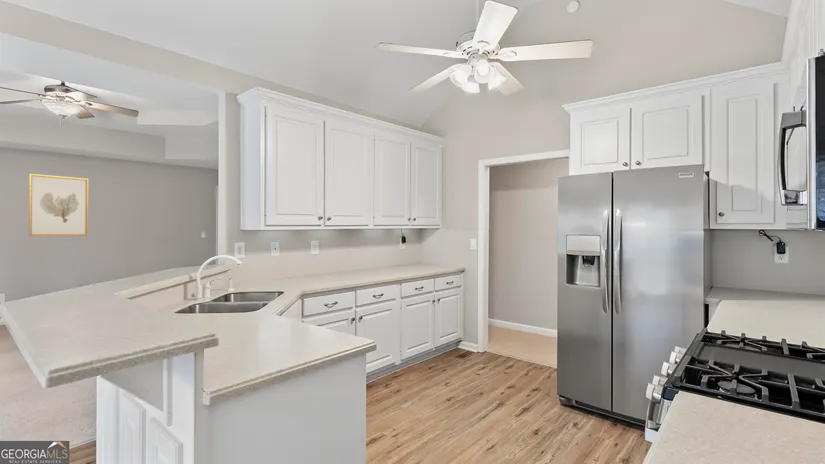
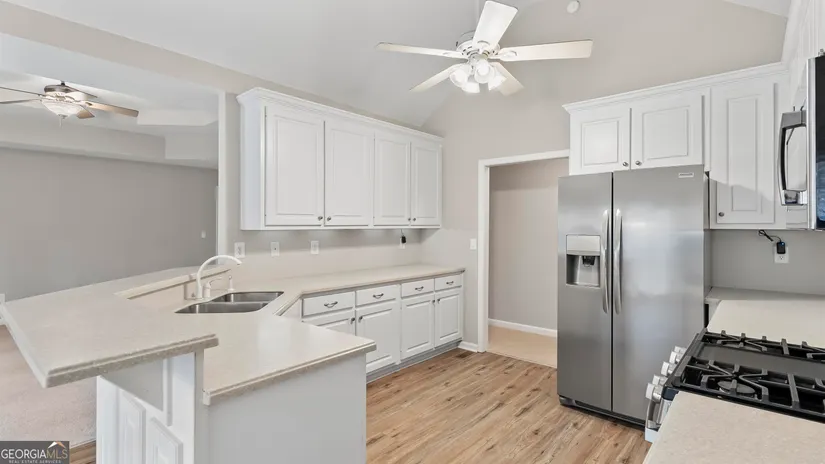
- wall art (59, 206)
